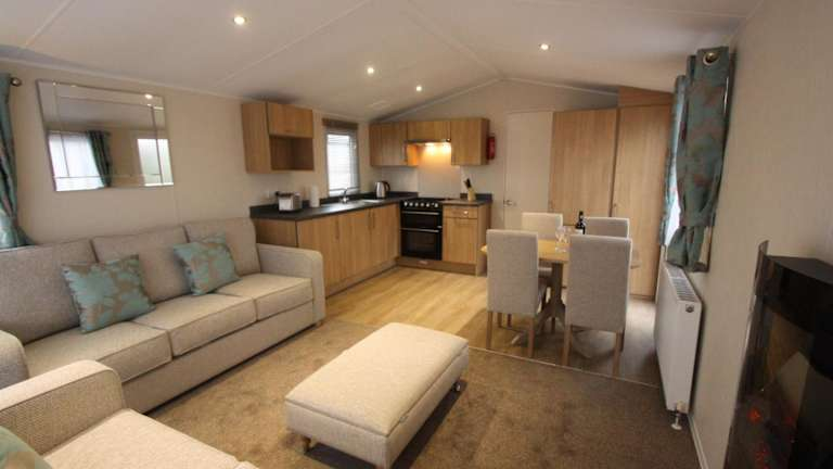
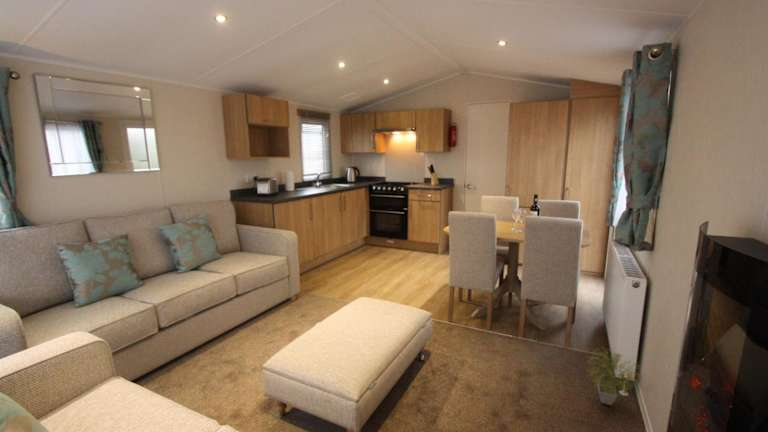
+ potted plant (612, 376)
